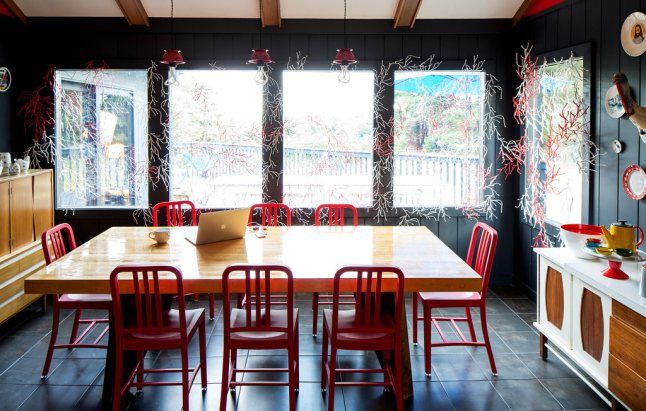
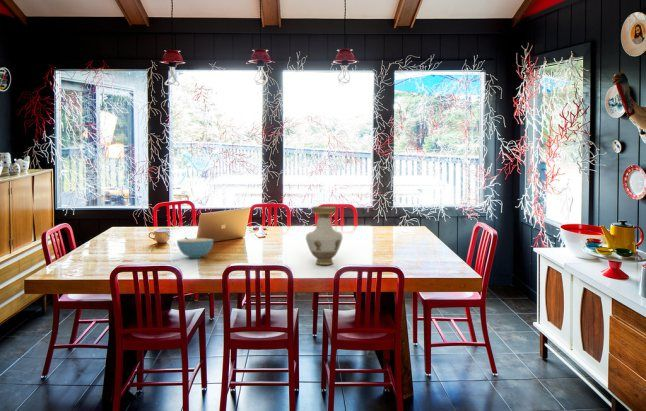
+ vase (324, 235)
+ cereal bowl (195, 248)
